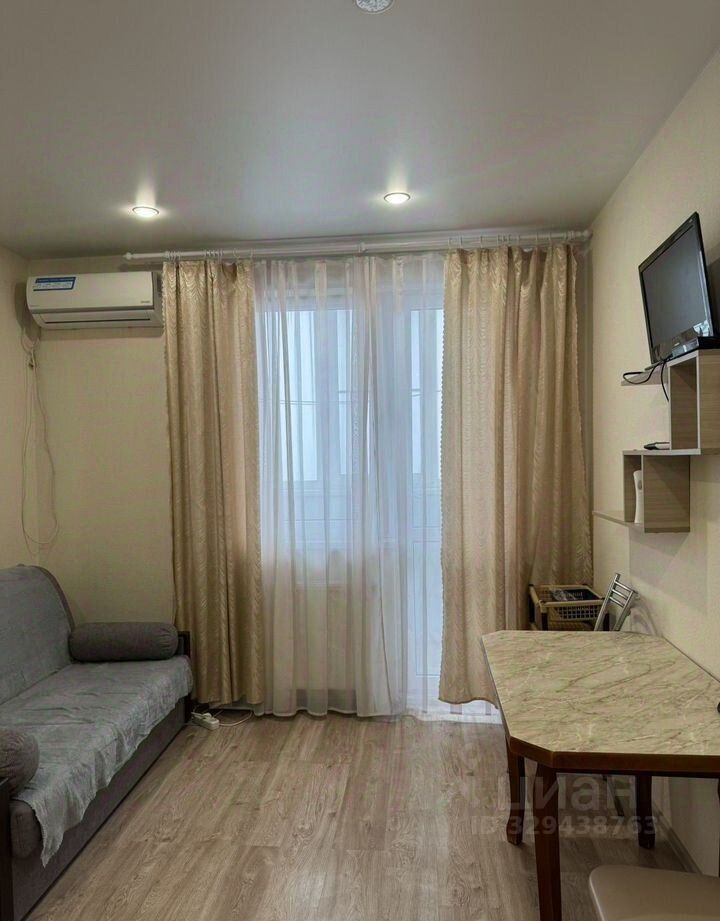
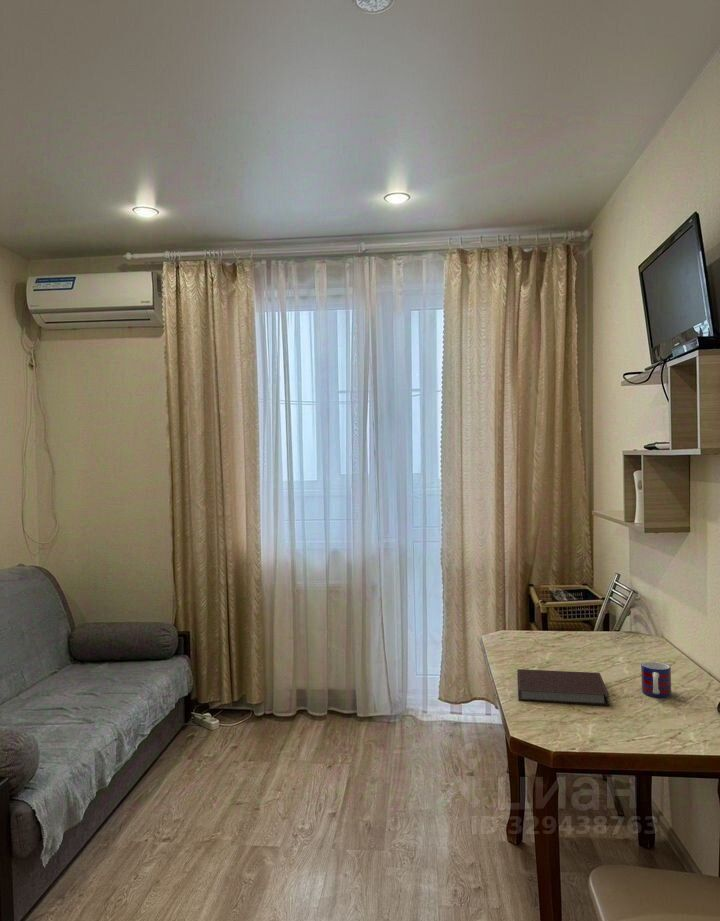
+ mug (656, 681)
+ notebook (560, 685)
